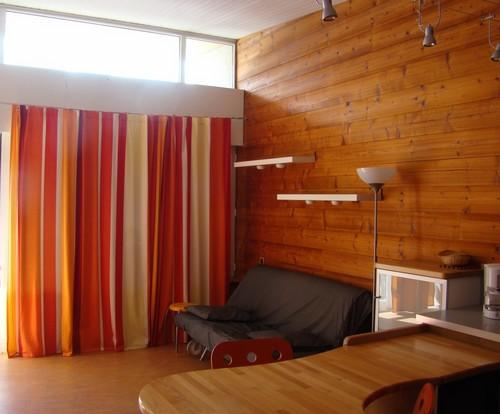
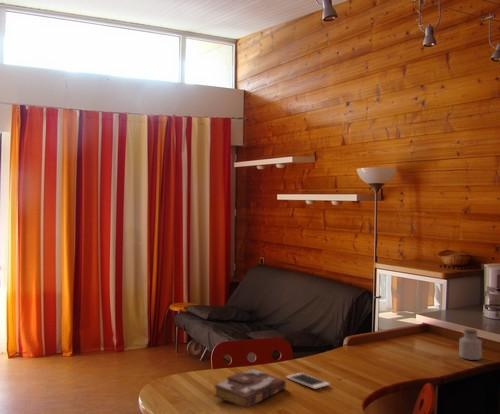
+ cell phone (307, 380)
+ jar (470, 343)
+ book (249, 386)
